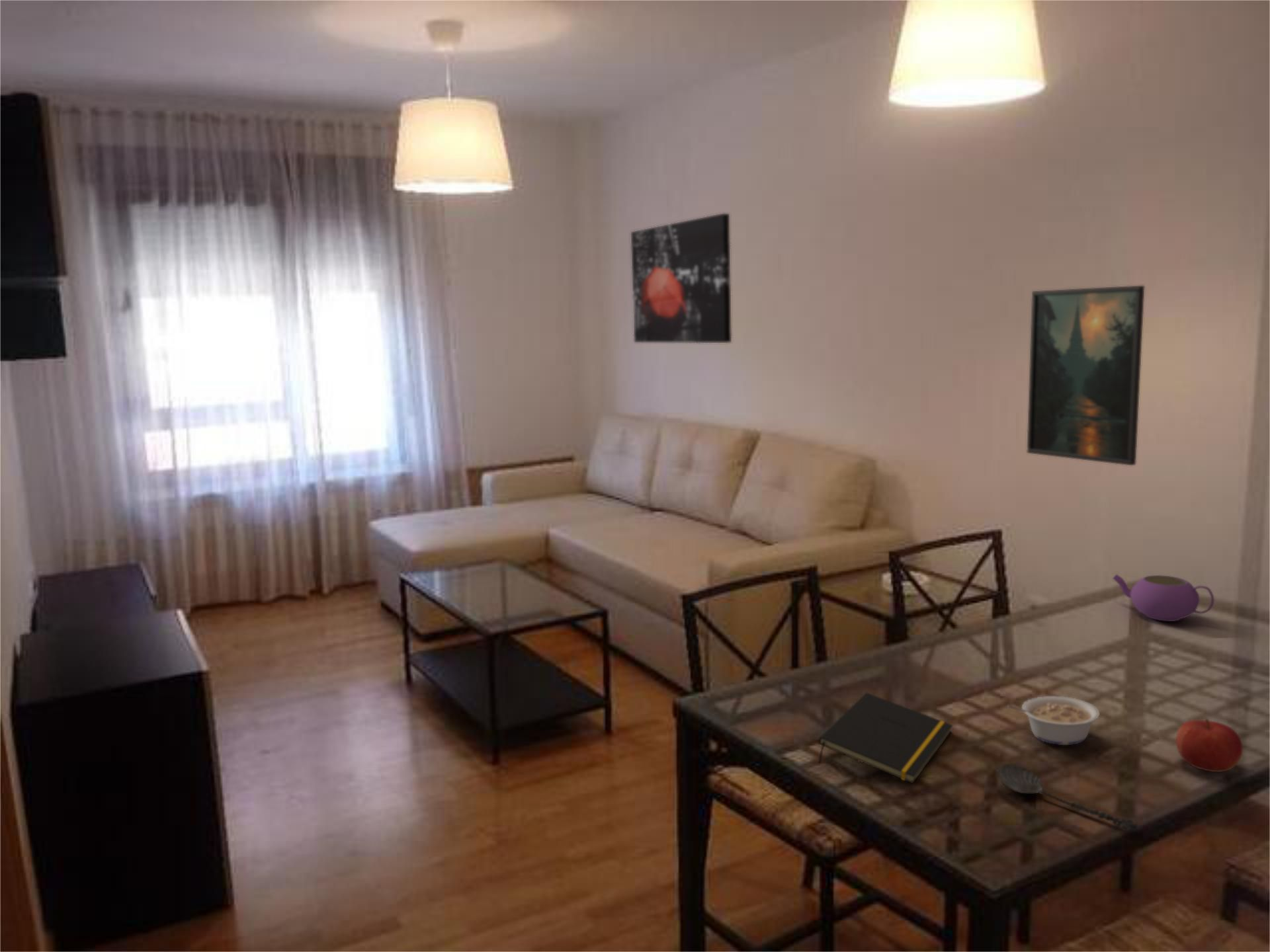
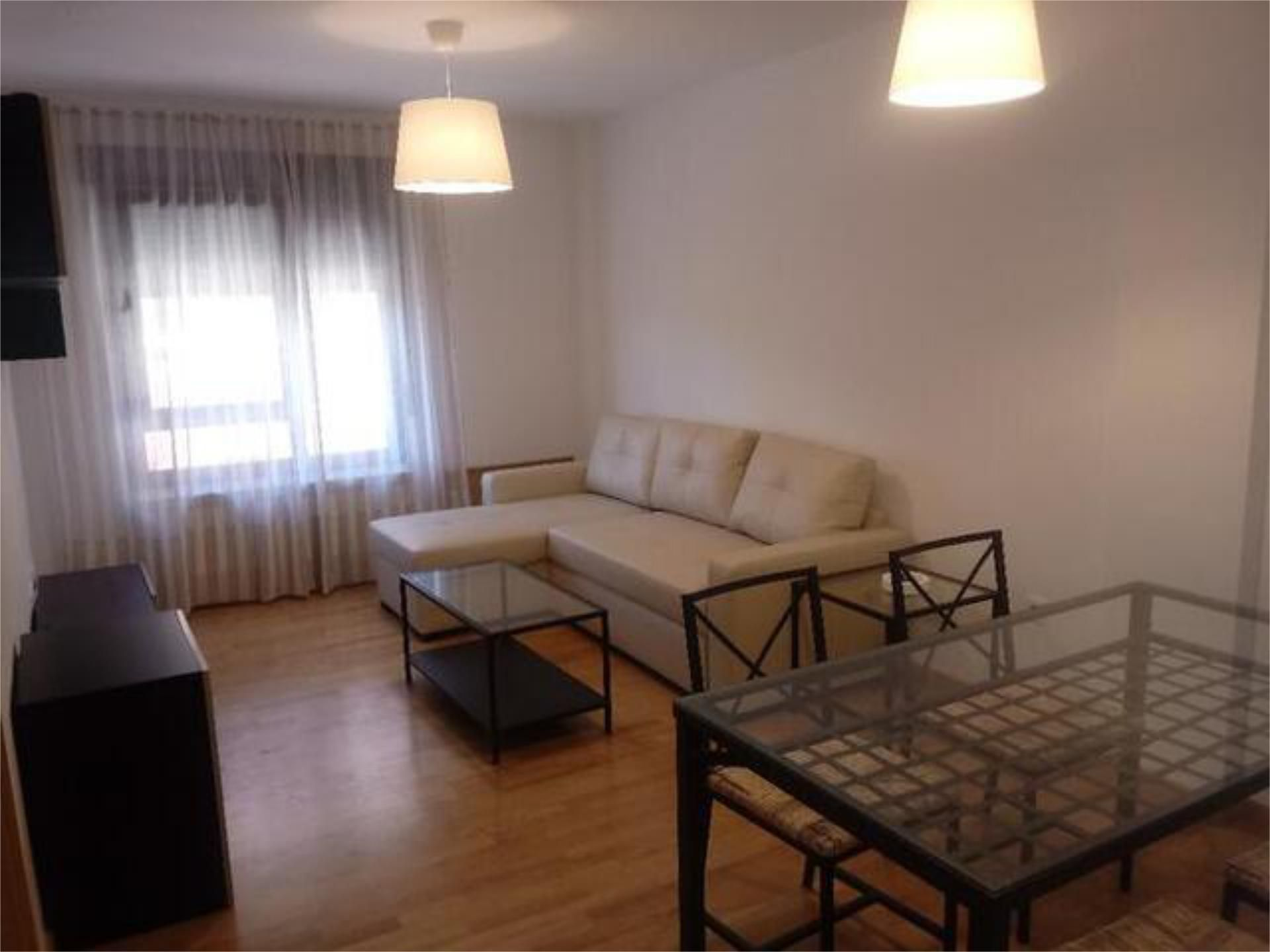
- legume (1058, 720)
- fruit (1208, 742)
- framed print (1081, 374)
- teapot (1161, 598)
- wall art (677, 283)
- spoon (1064, 800)
- notepad (887, 734)
